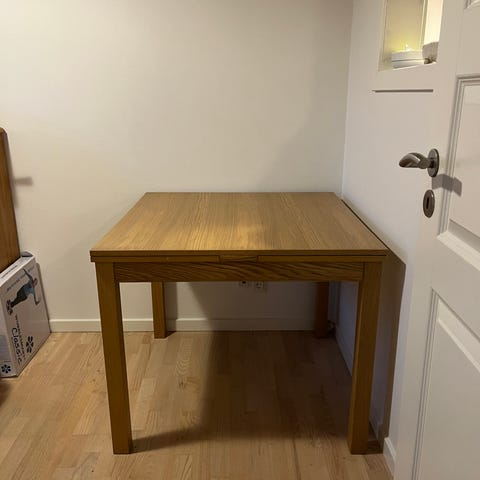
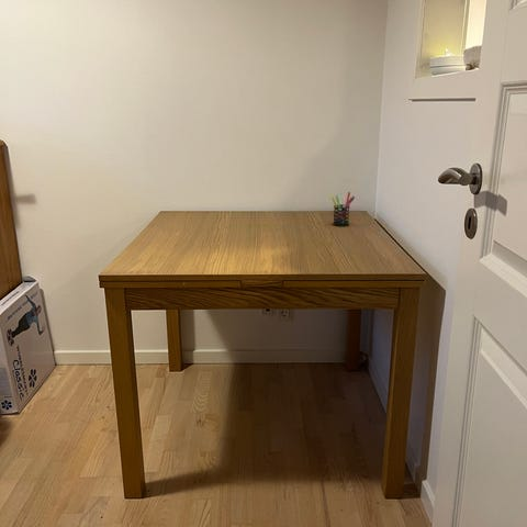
+ pen holder (341, 208)
